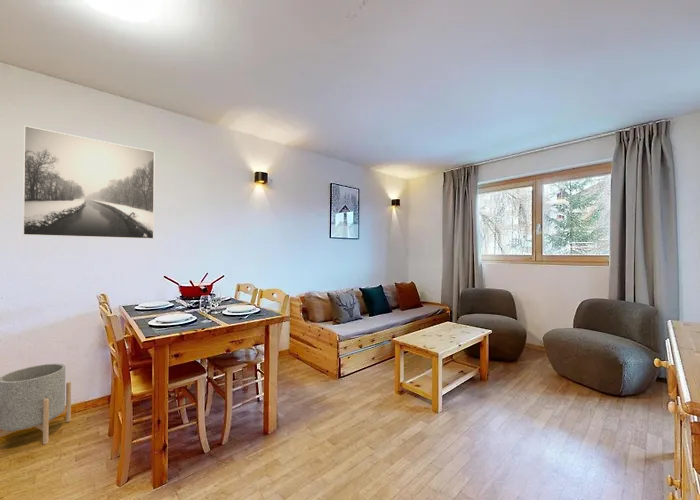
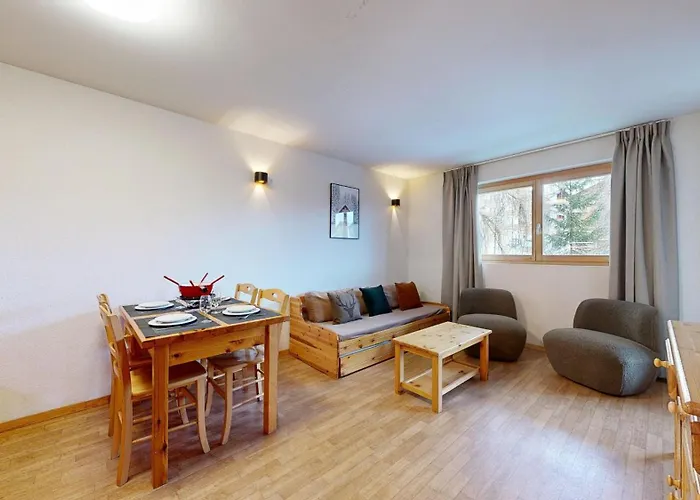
- planter (33, 403)
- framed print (96, 188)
